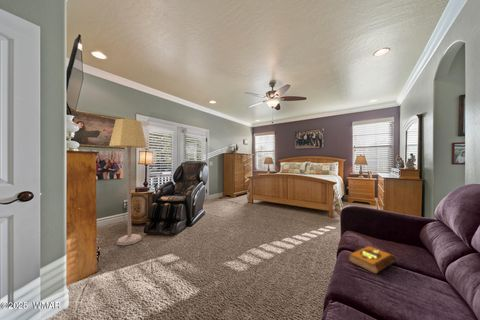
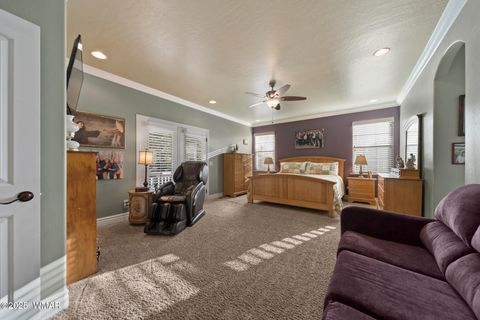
- hardback book (372, 258)
- lamp (129, 180)
